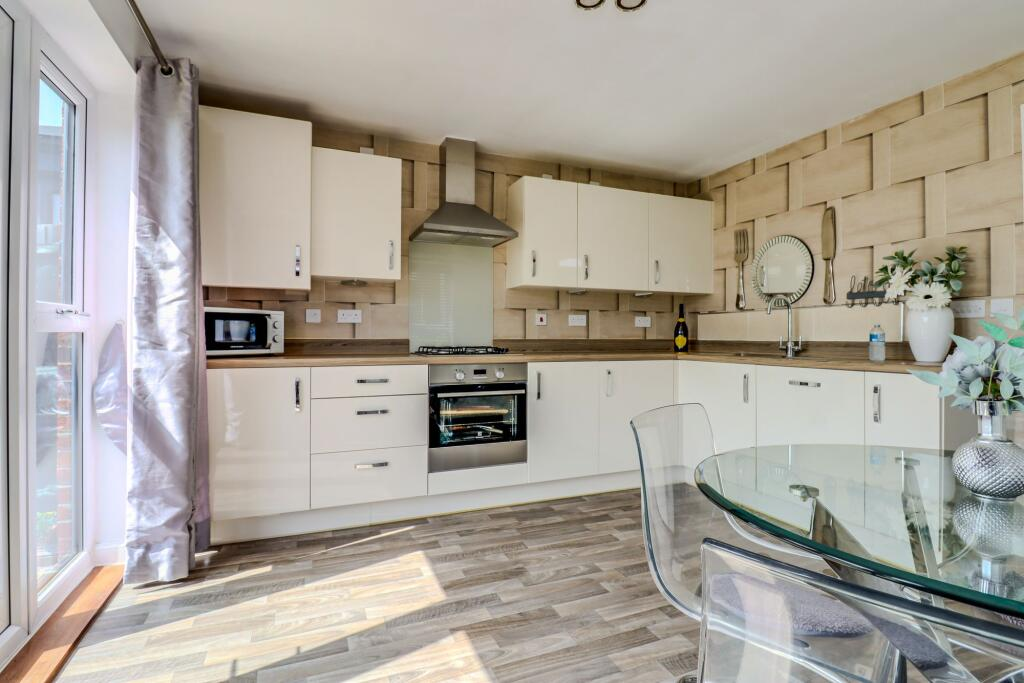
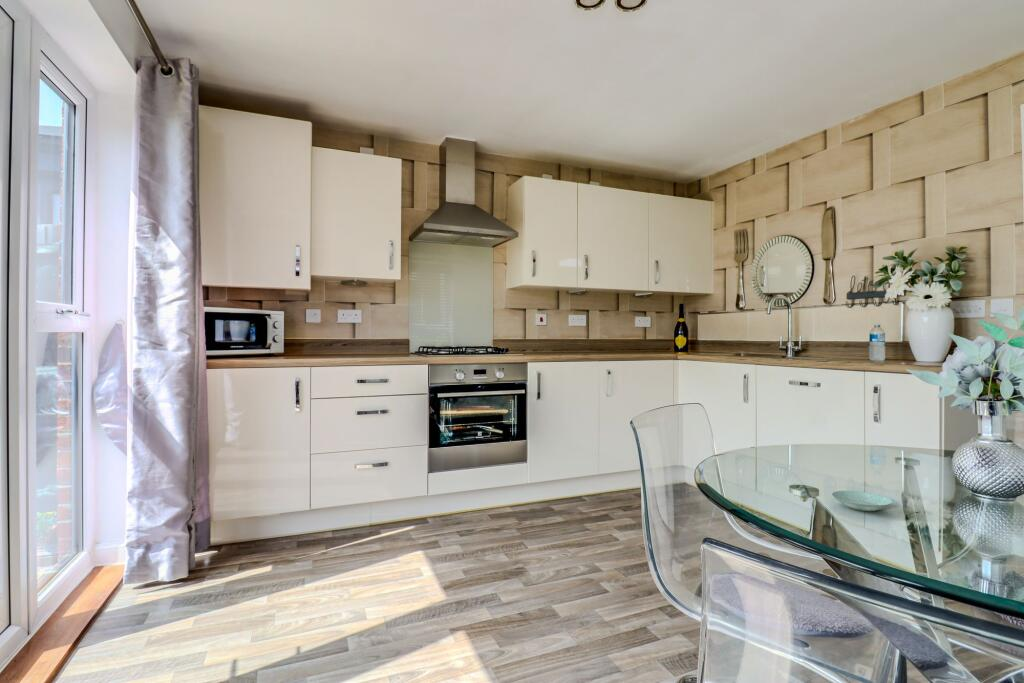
+ saucer (861, 502)
